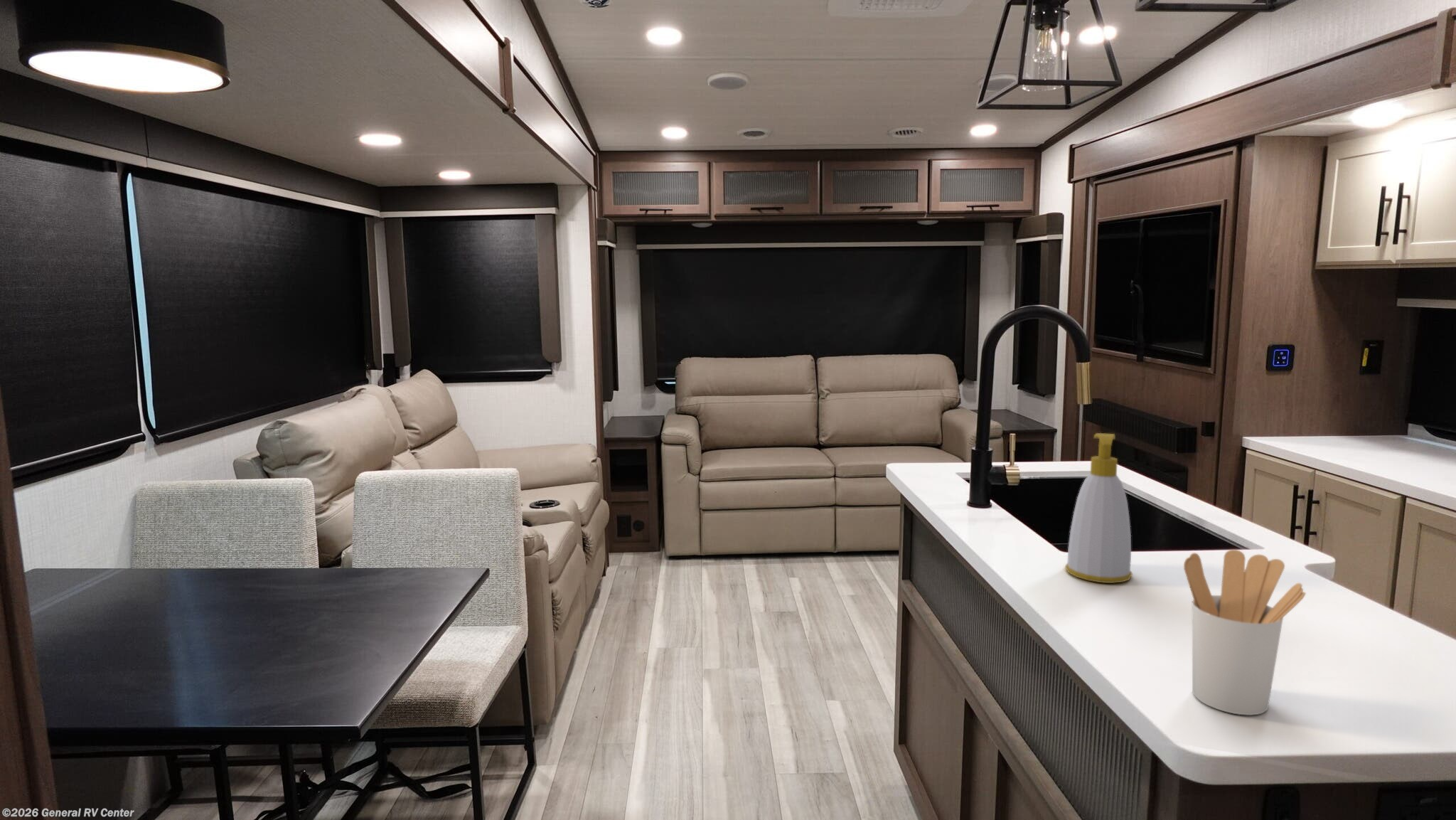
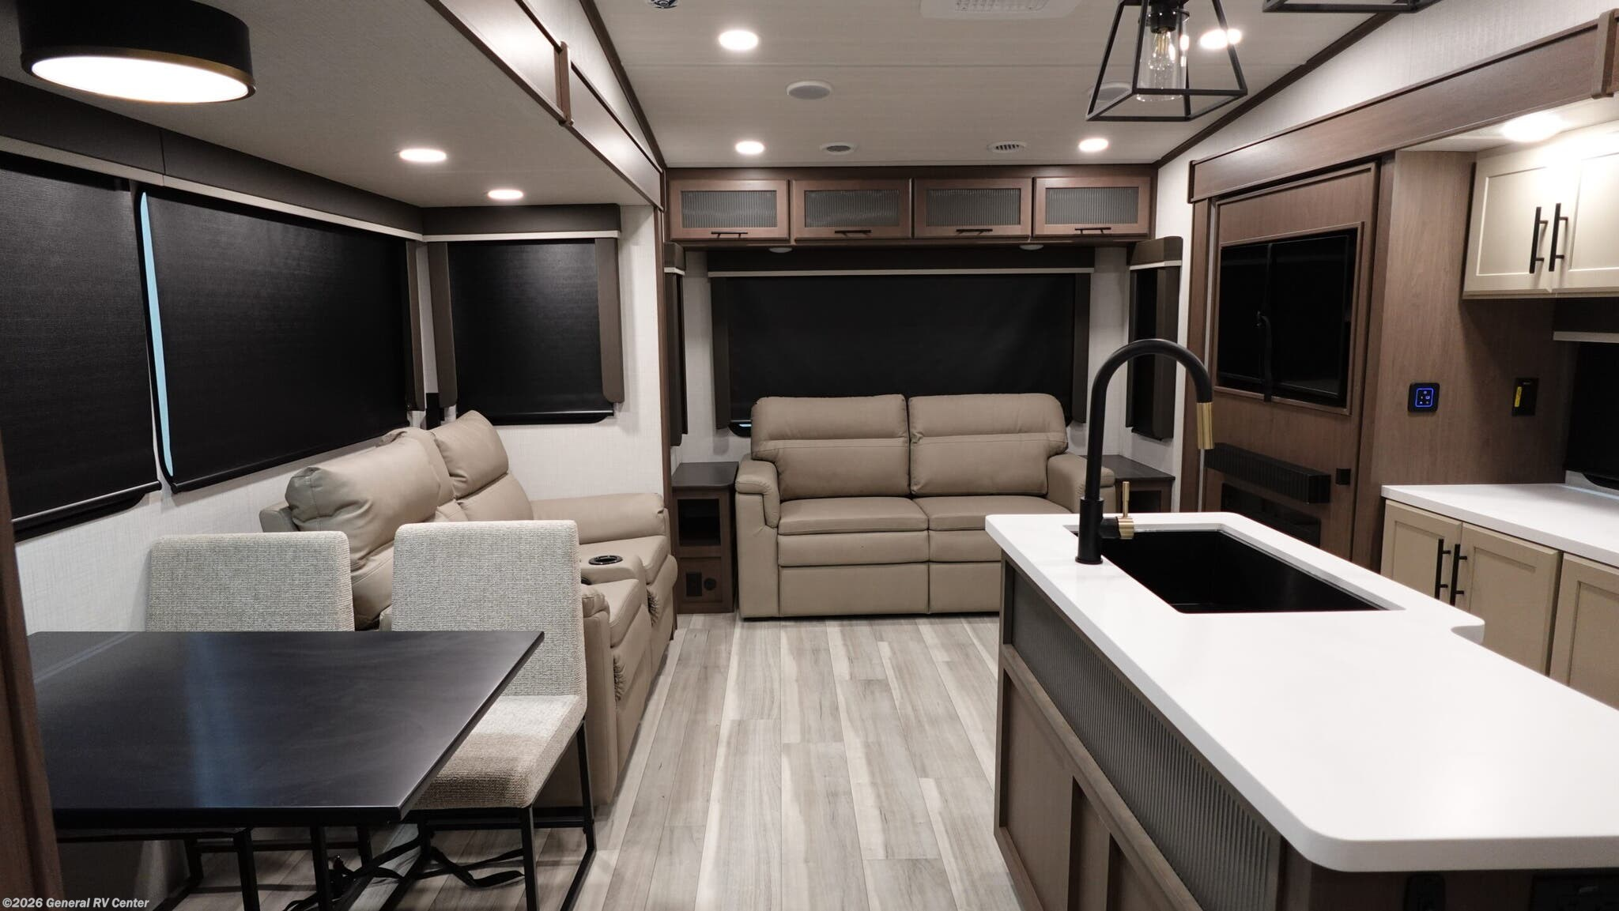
- soap bottle (1101, 504)
- utensil holder (1238, 626)
